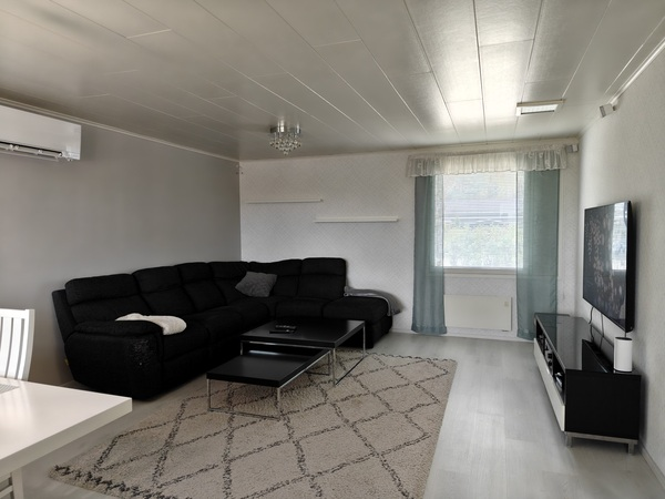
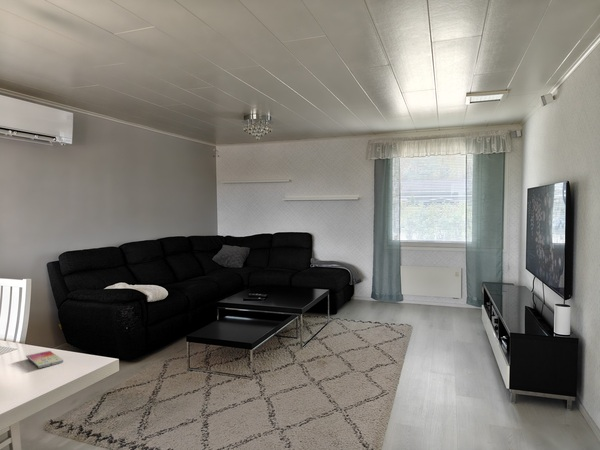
+ smartphone (44, 358)
